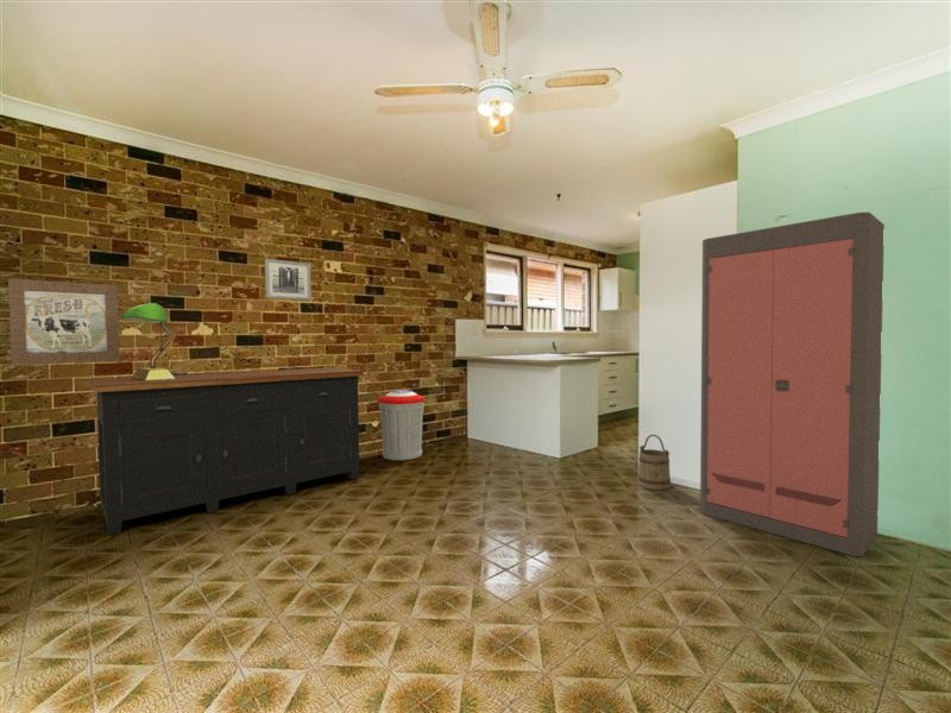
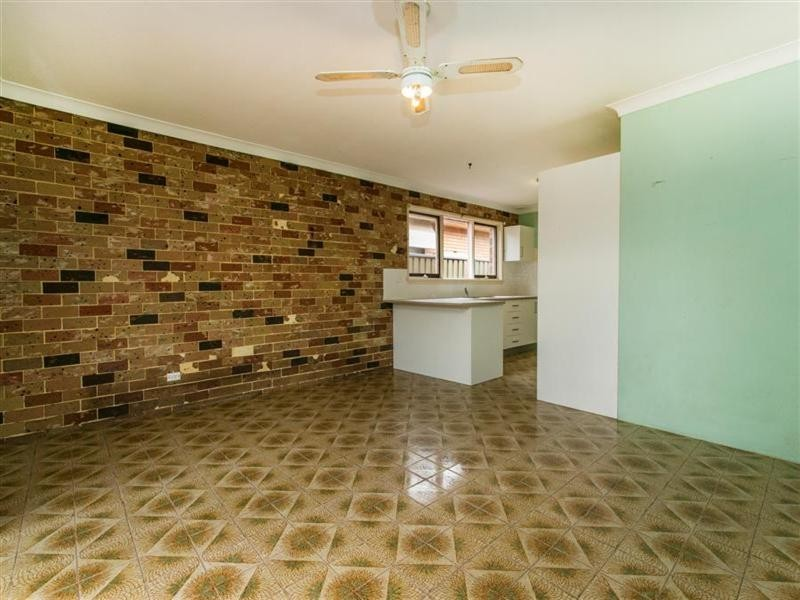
- trash can (402, 423)
- table lamp (160, 342)
- storage cabinet (783, 379)
- wall art (67, 322)
- sideboard (241, 434)
- bucket (654, 459)
- wall art (288, 279)
